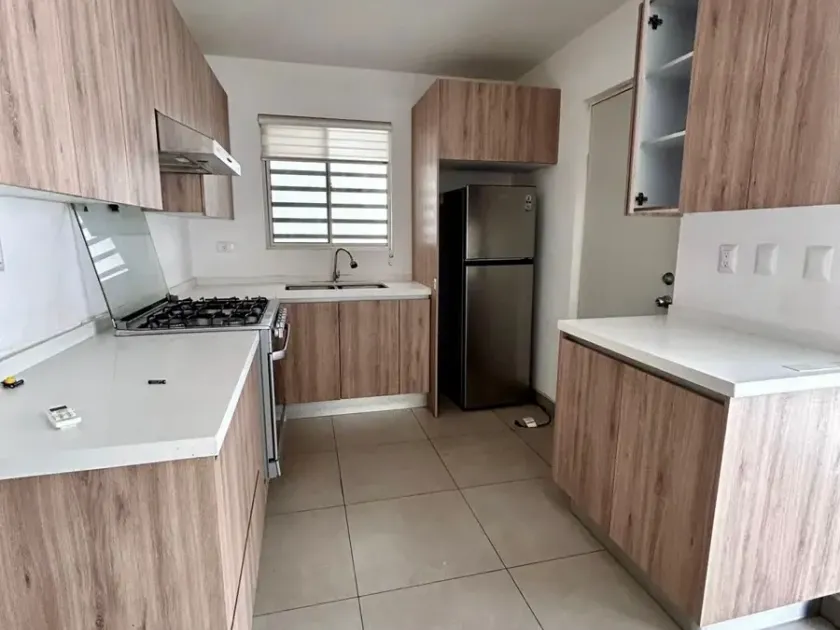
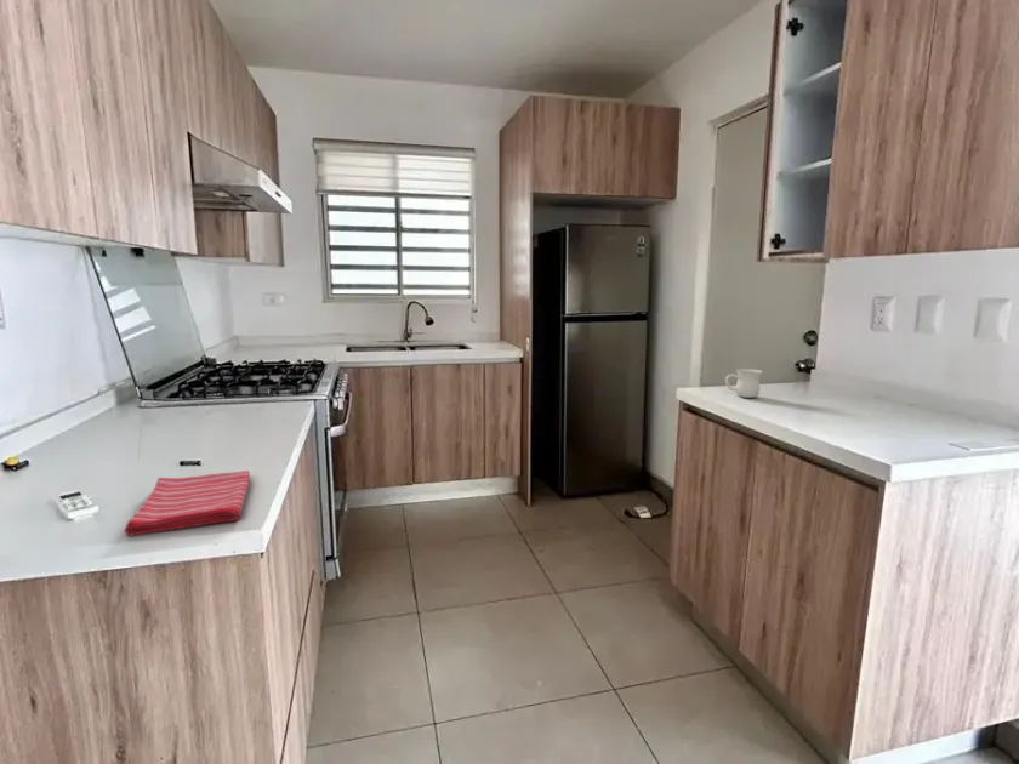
+ dish towel (194, 497)
+ mug (742, 383)
